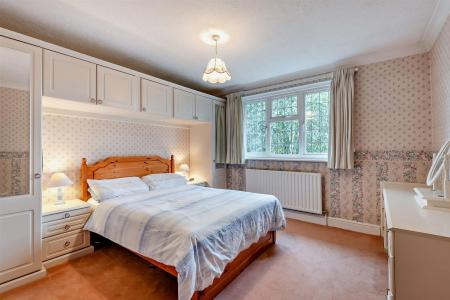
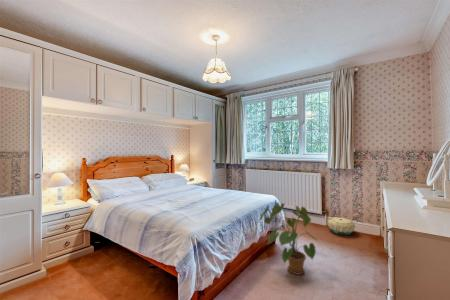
+ basket (341, 225)
+ house plant (288, 234)
